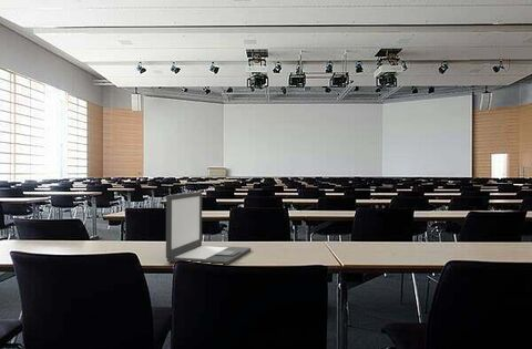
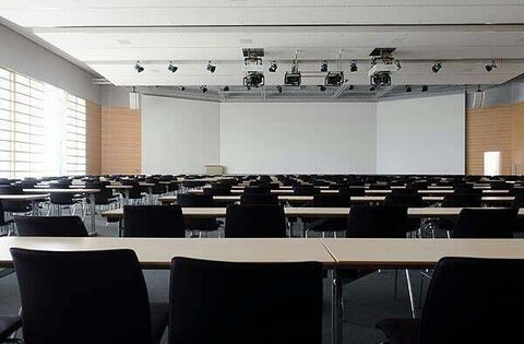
- laptop (201, 224)
